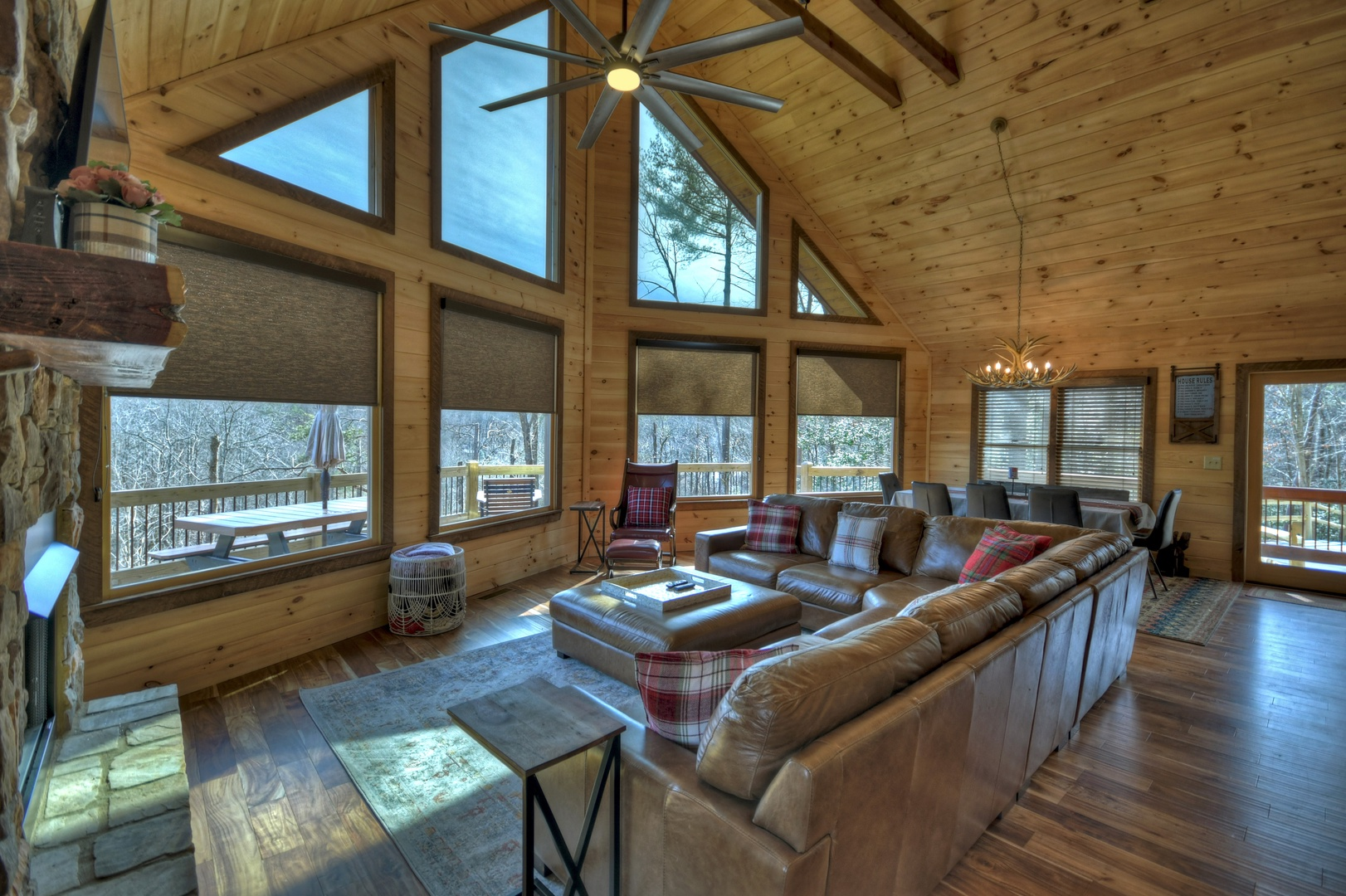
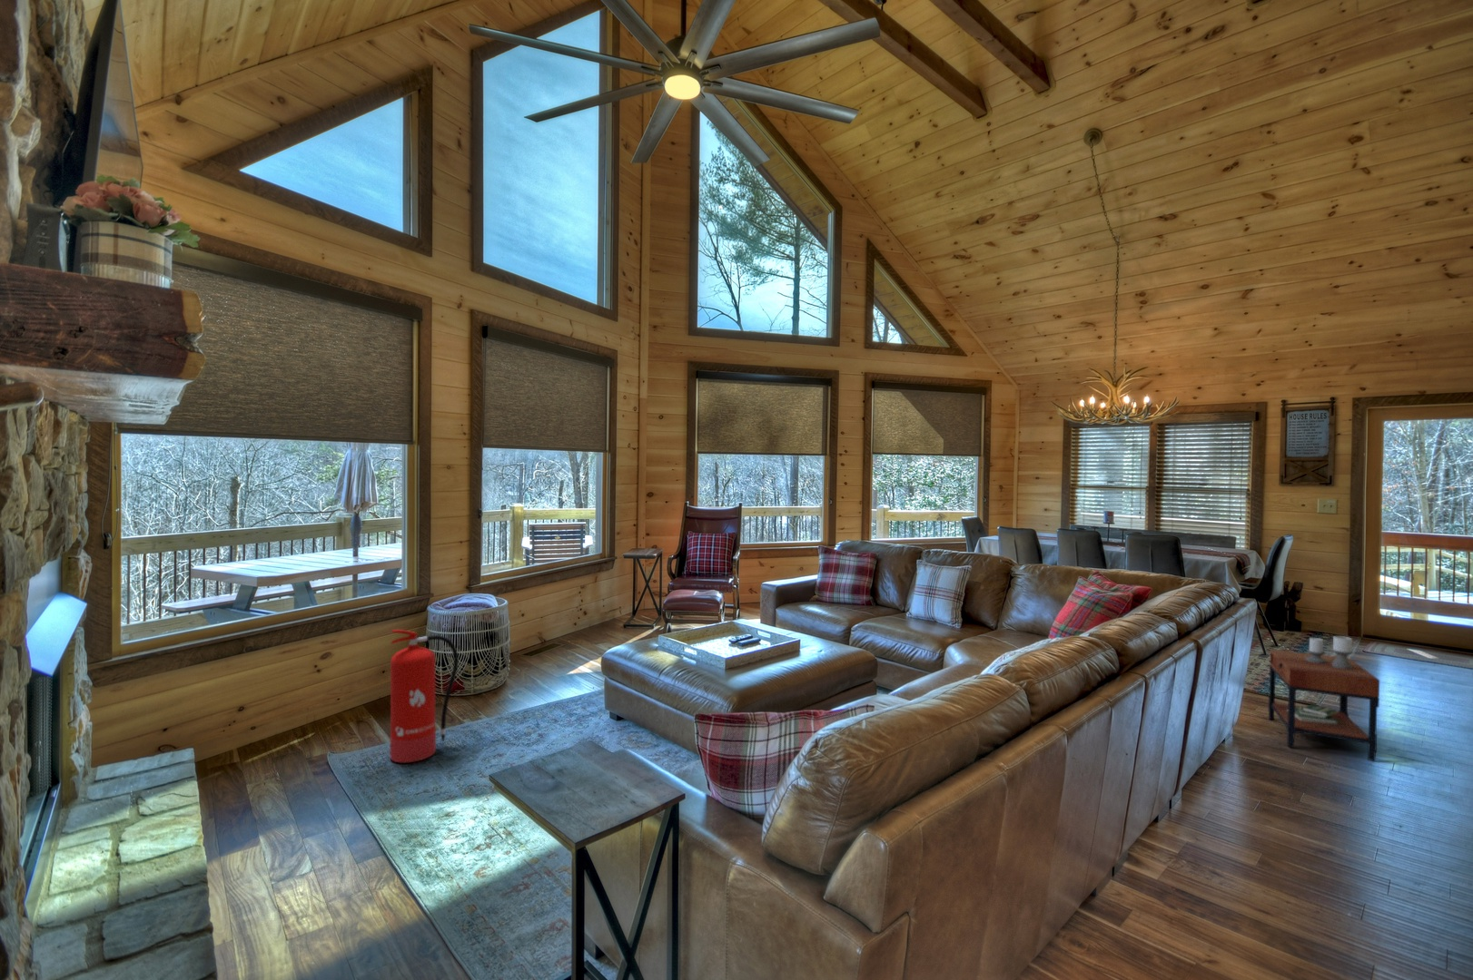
+ side table (1320, 686)
+ fire extinguisher (425, 689)
